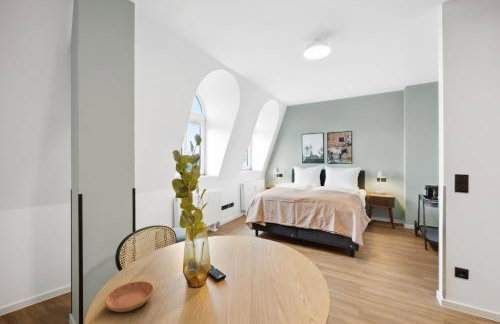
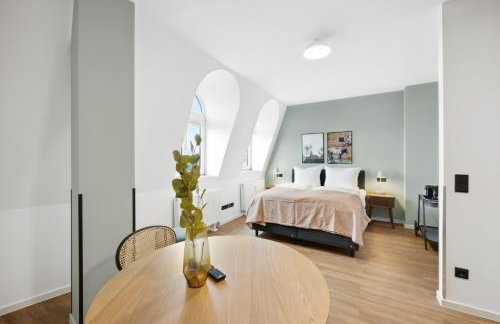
- saucer (130, 296)
